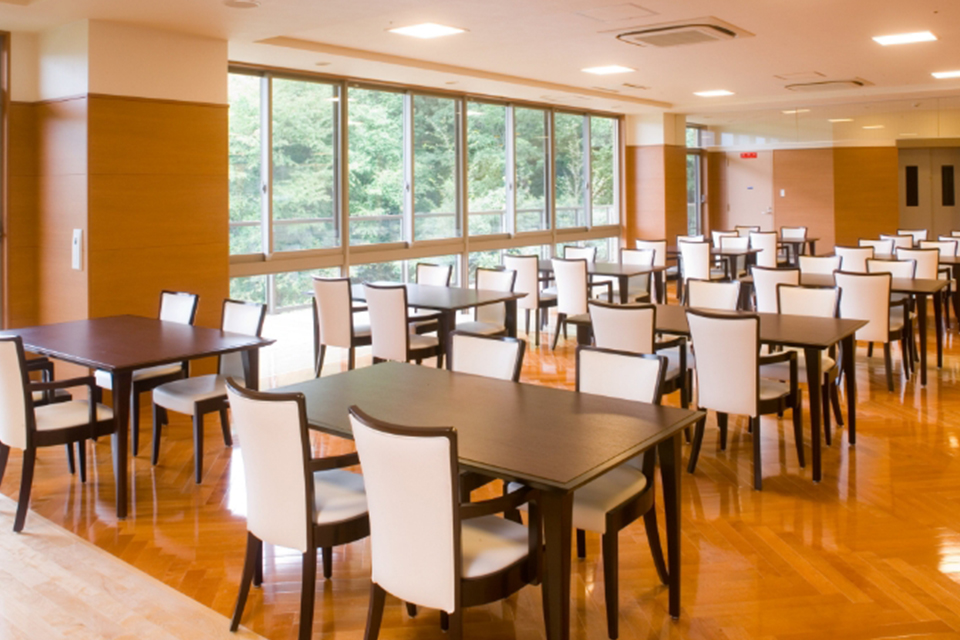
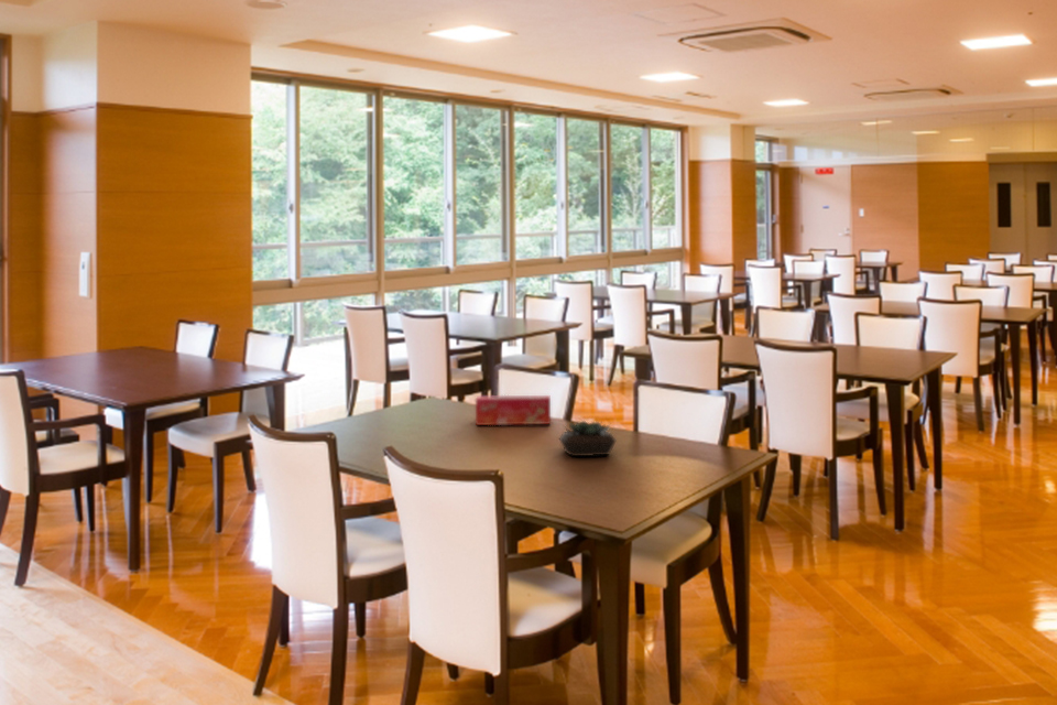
+ succulent plant (587, 437)
+ tissue box (513, 410)
